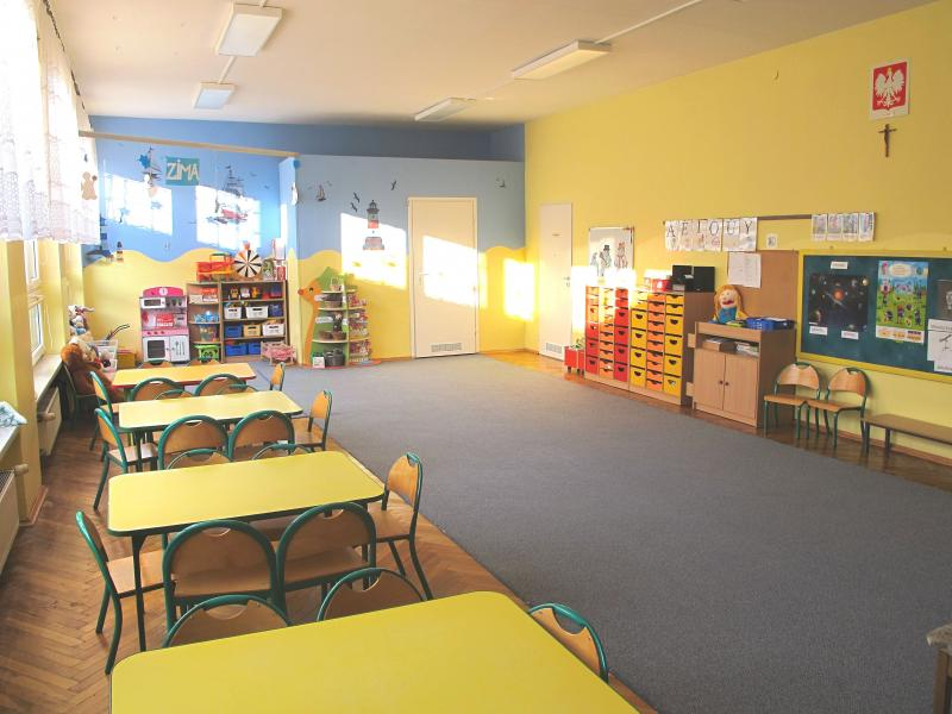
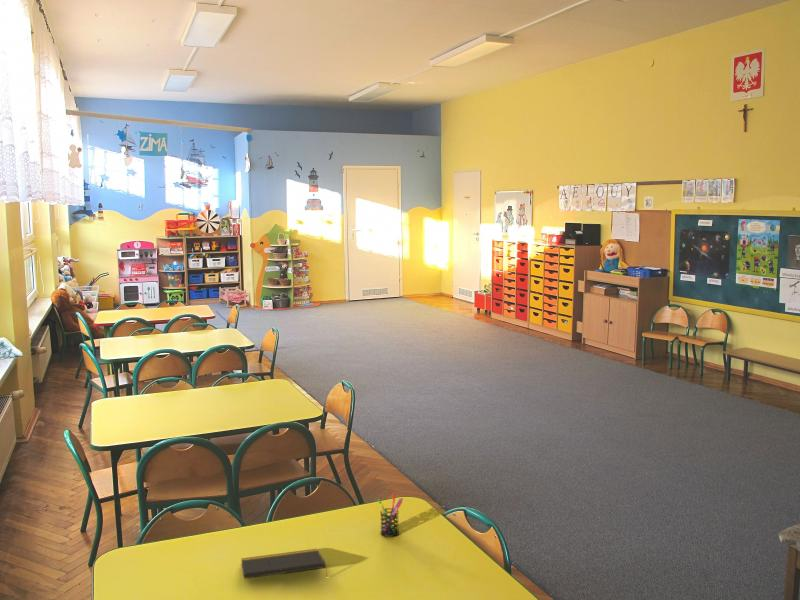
+ notepad (282, 563)
+ pen holder (387, 513)
